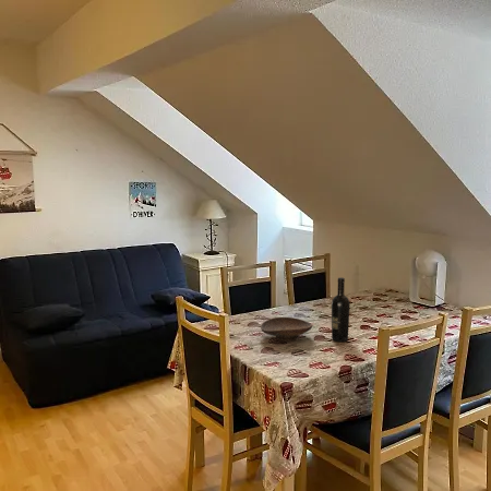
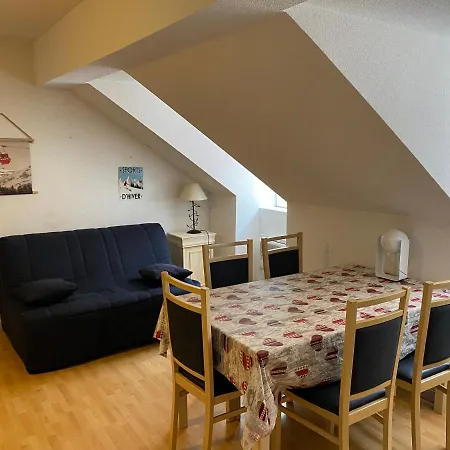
- decorative bowl (286, 330)
- wine bottle (340, 309)
